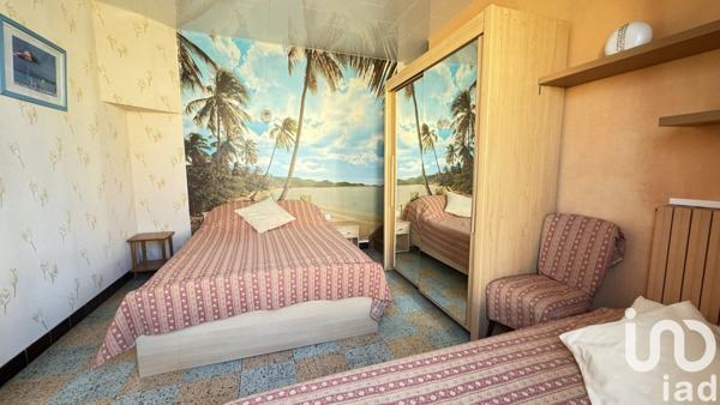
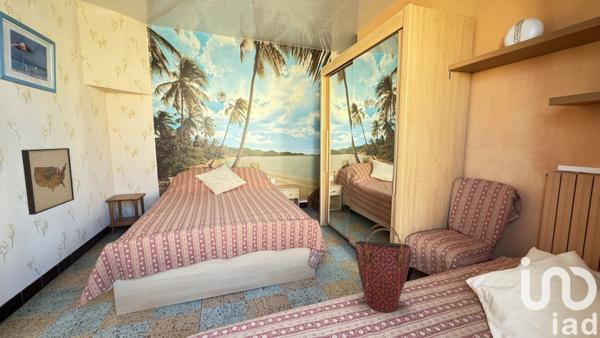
+ handbag (382, 263)
+ wall art (51, 178)
